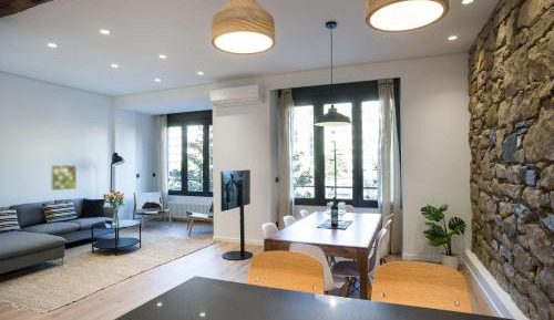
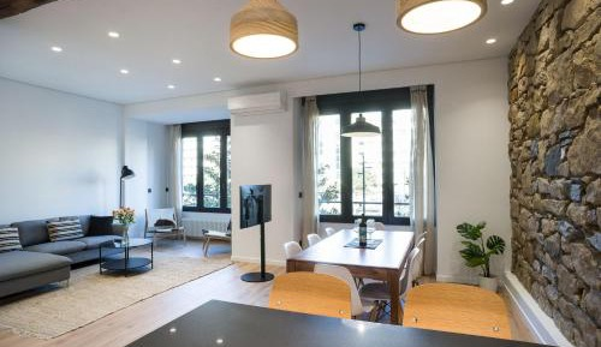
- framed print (63, 177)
